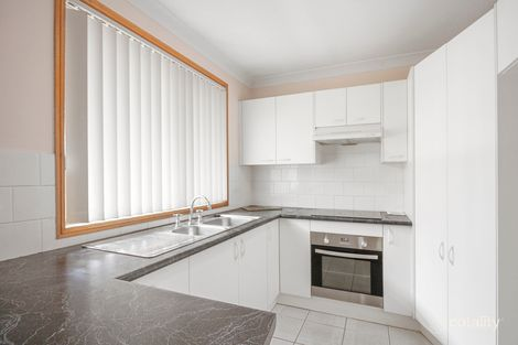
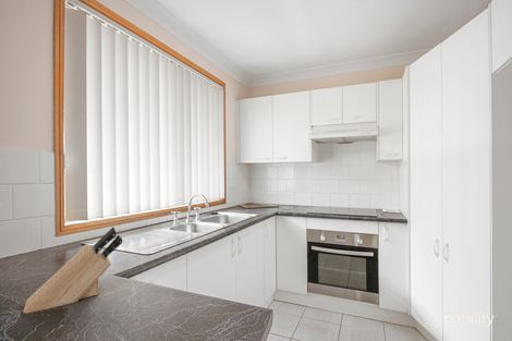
+ knife block (77, 264)
